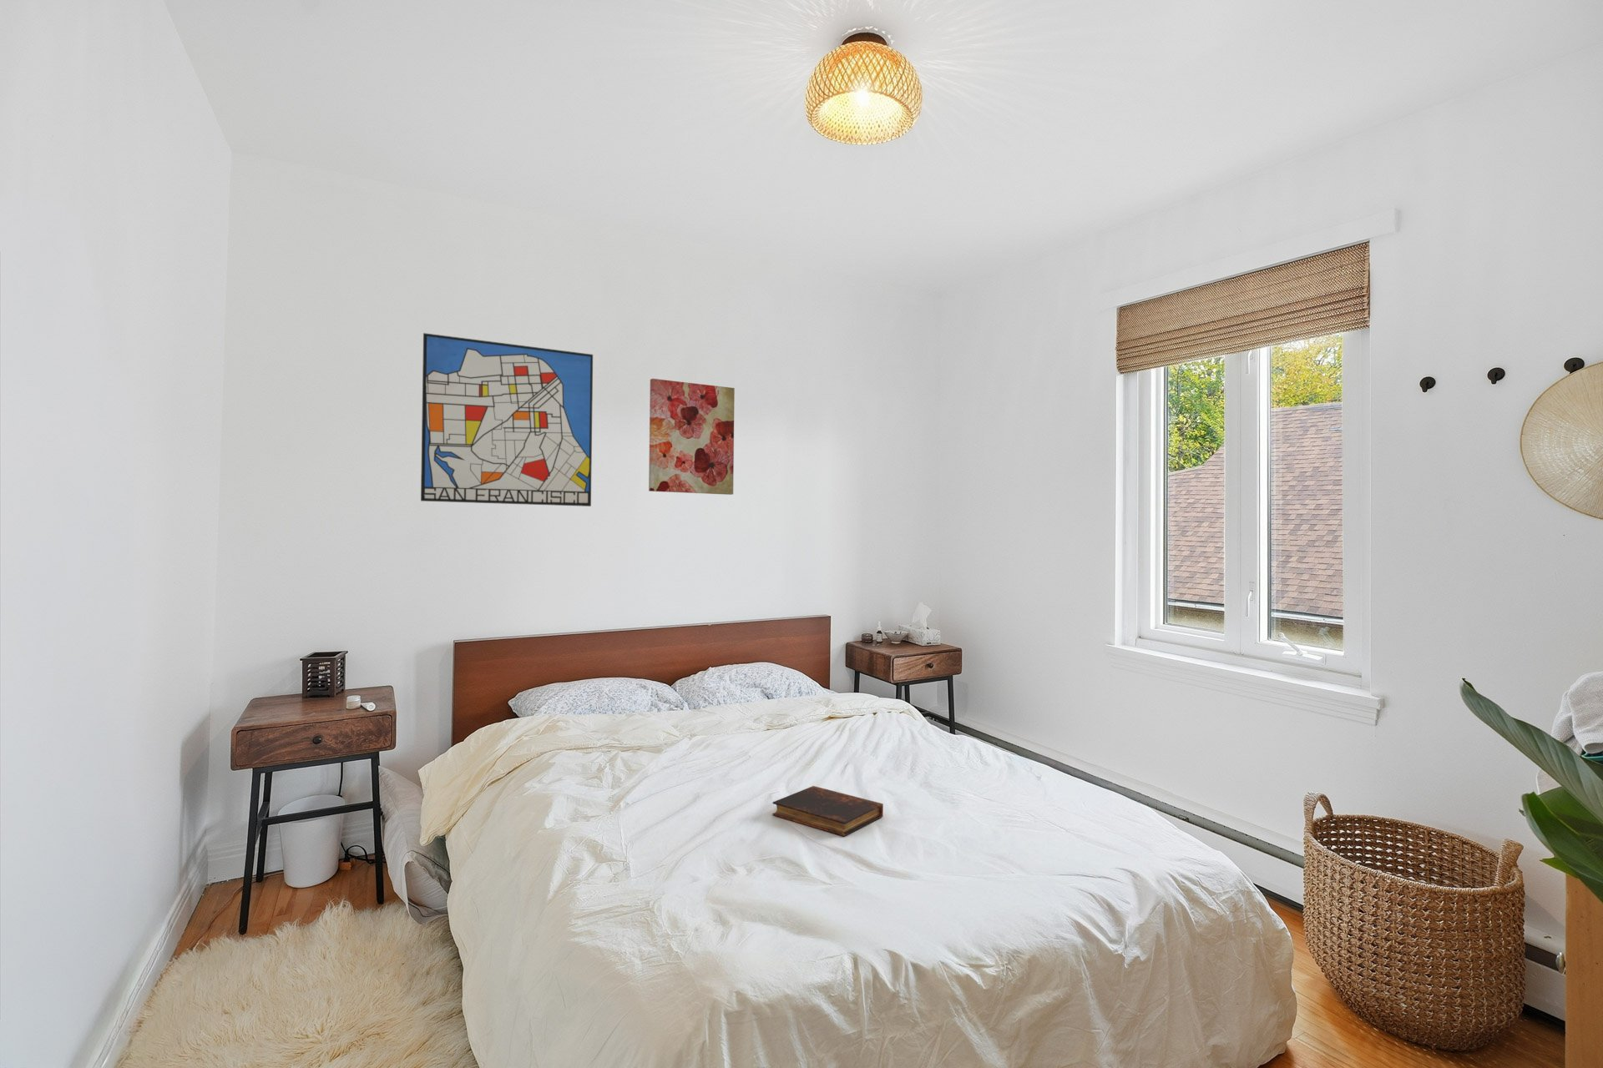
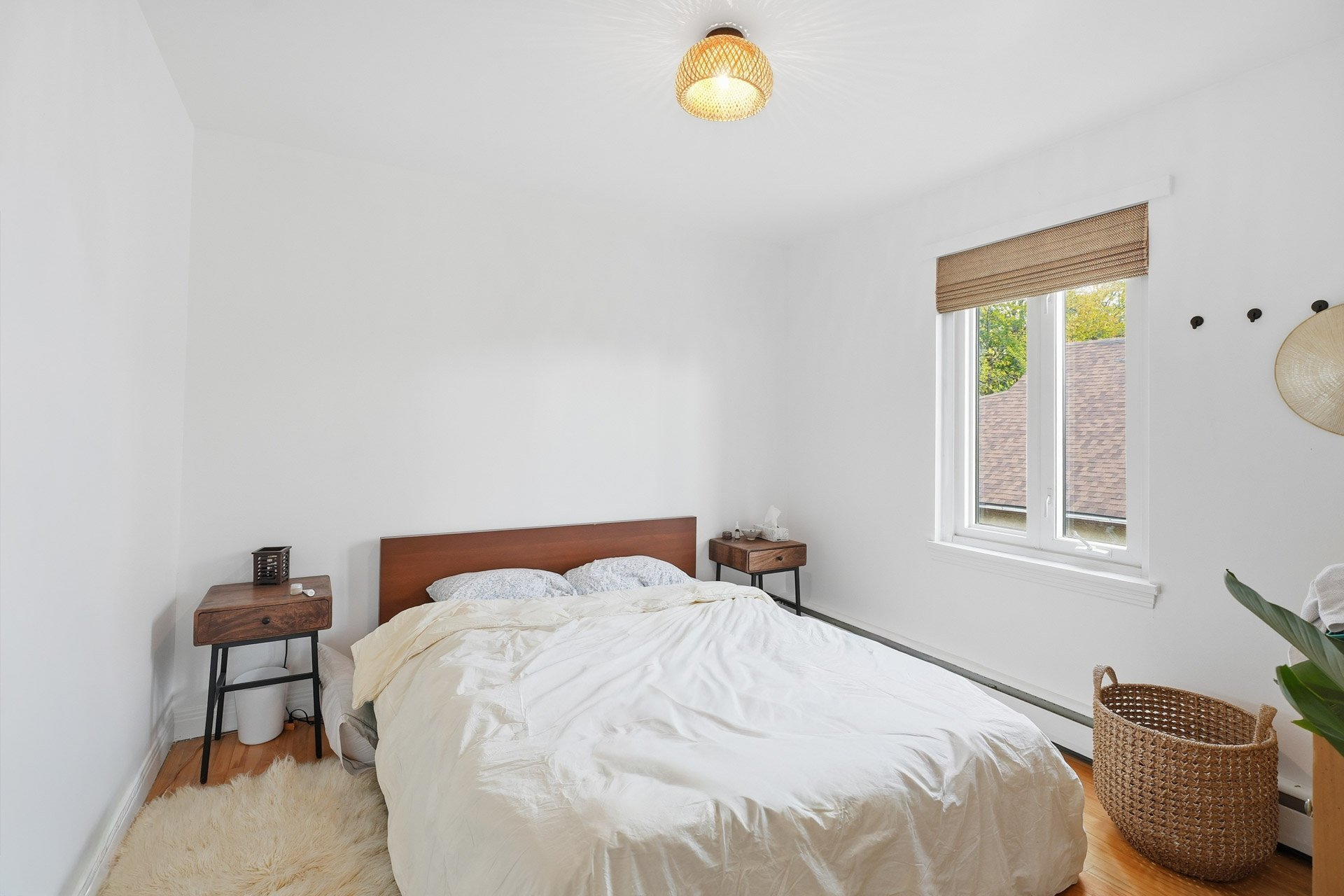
- book (828, 808)
- wall art (510, 424)
- wall art (692, 439)
